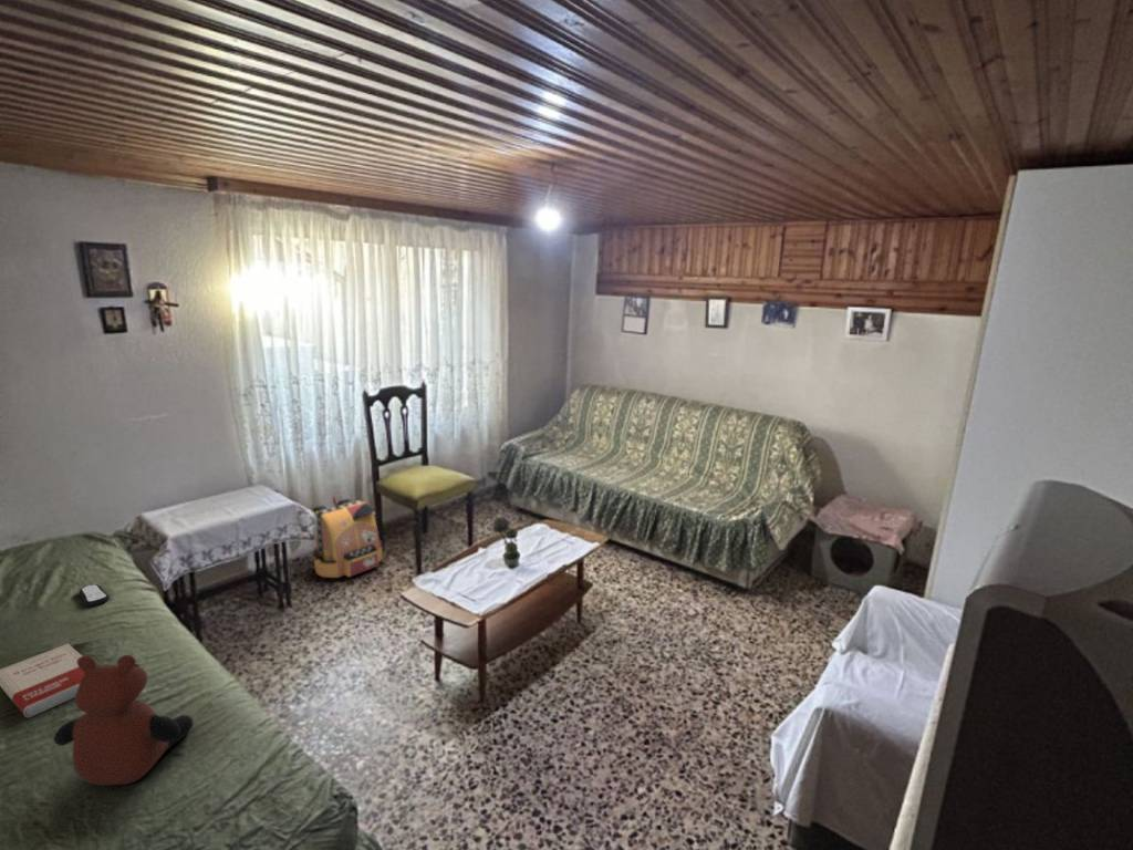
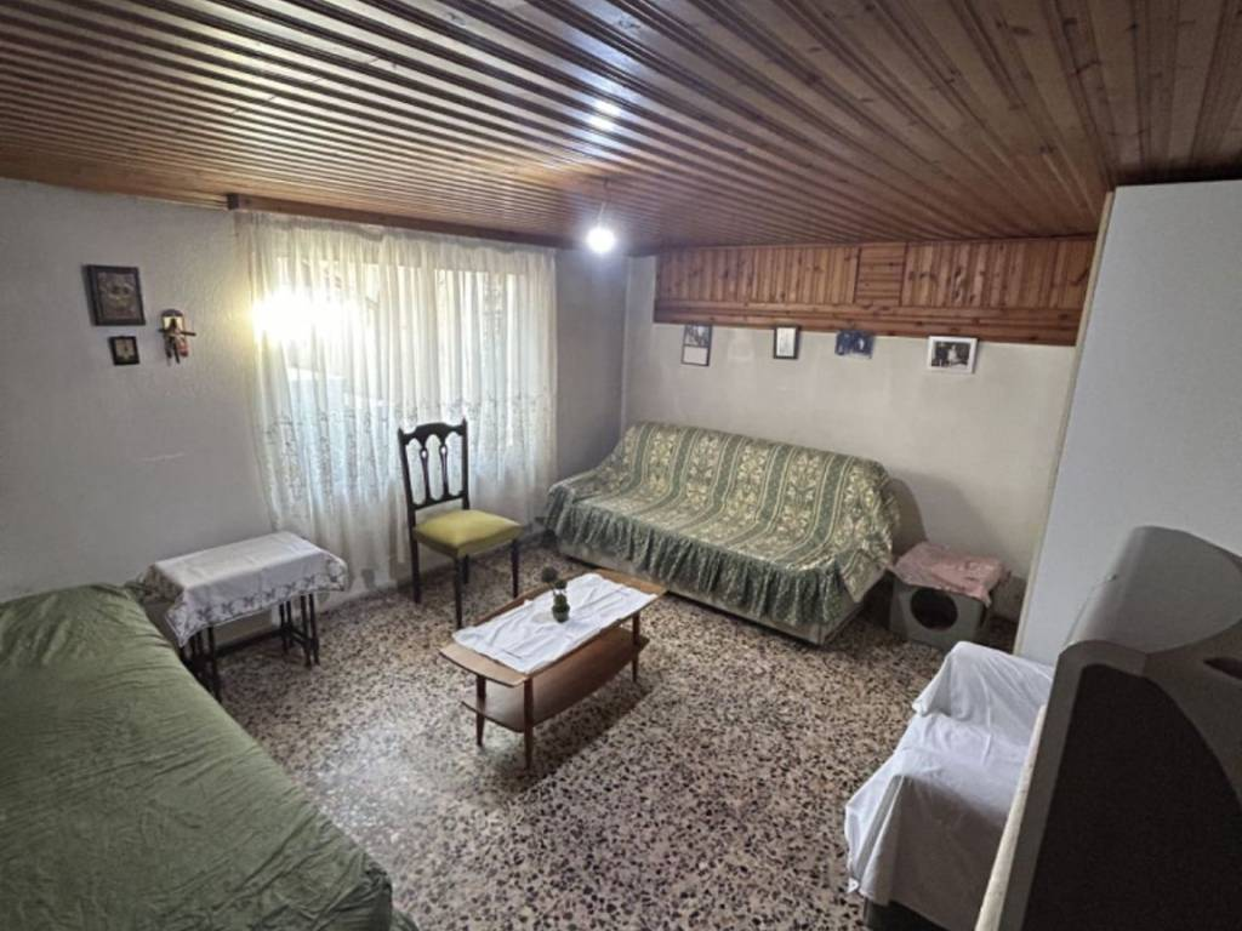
- book (48, 677)
- teddy bear (128, 703)
- backpack (344, 530)
- remote control (93, 594)
